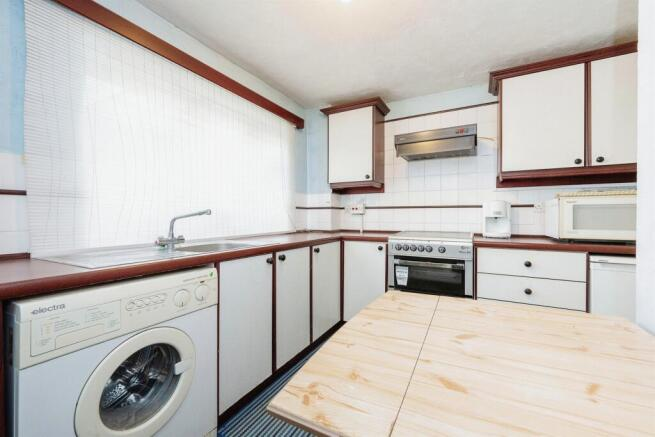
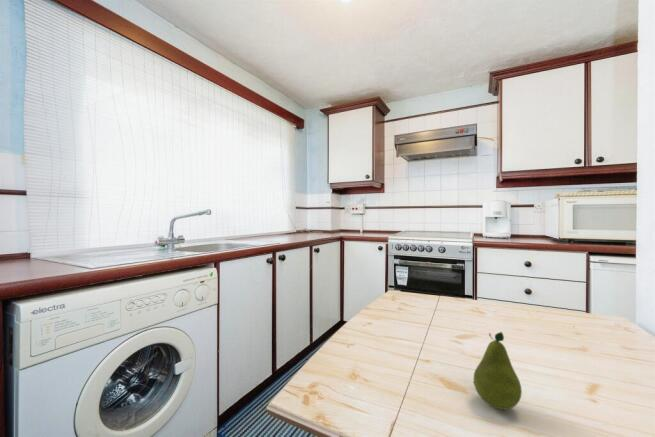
+ fruit (496, 368)
